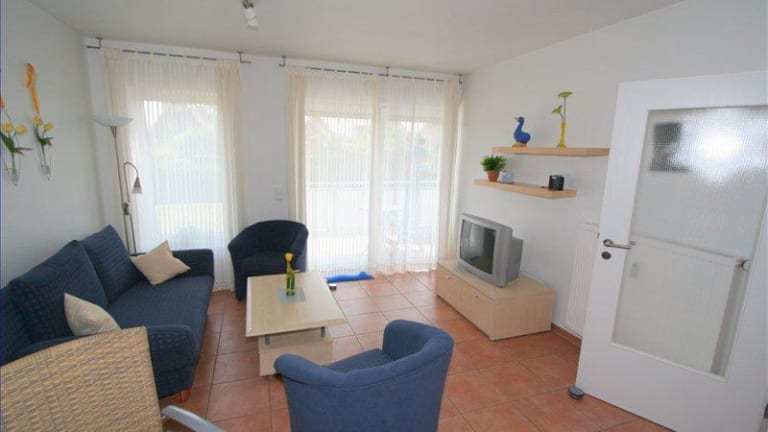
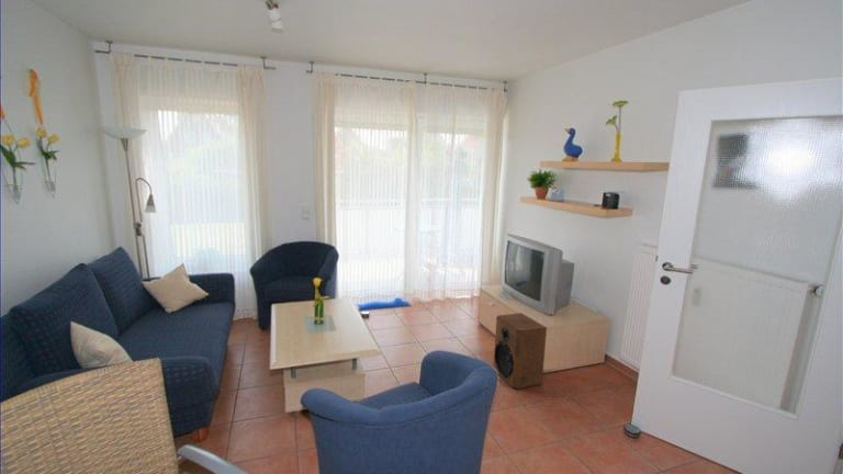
+ speaker (517, 349)
